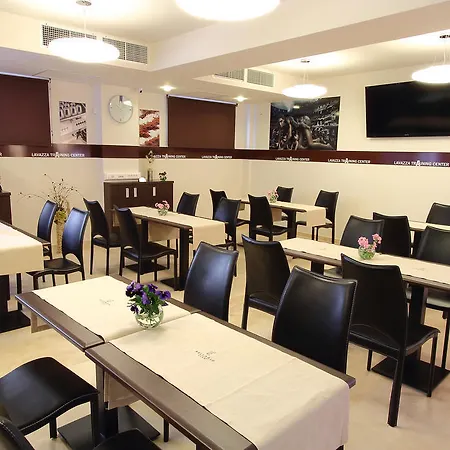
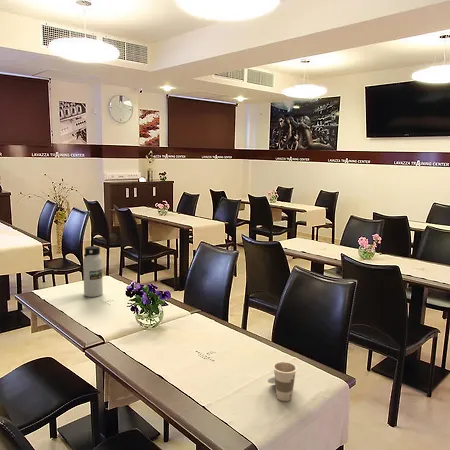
+ cup (282, 378)
+ water bottle (92, 270)
